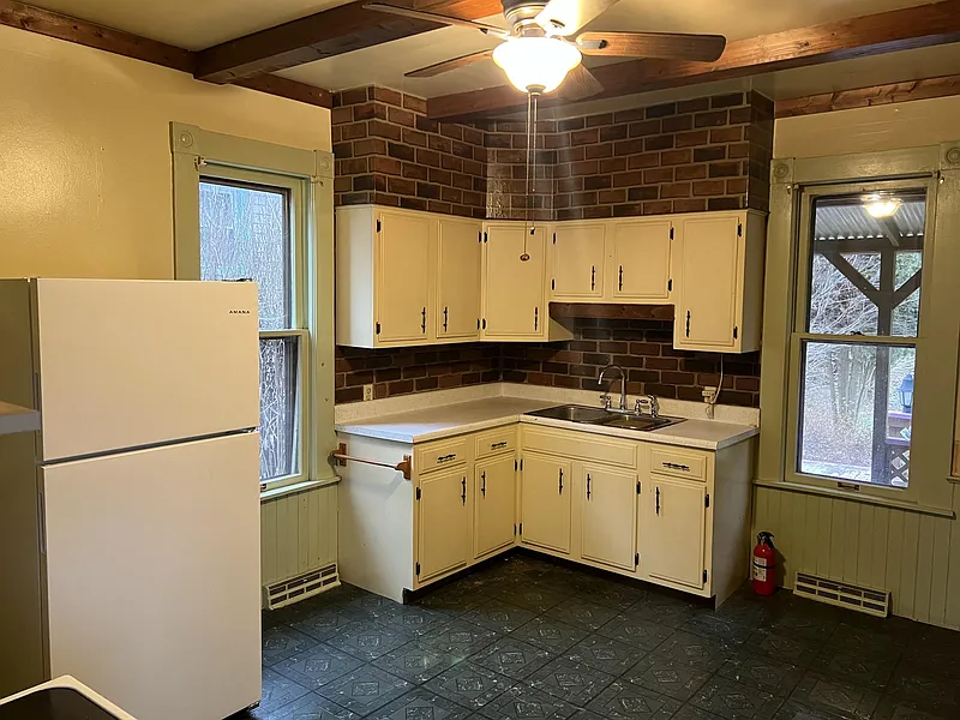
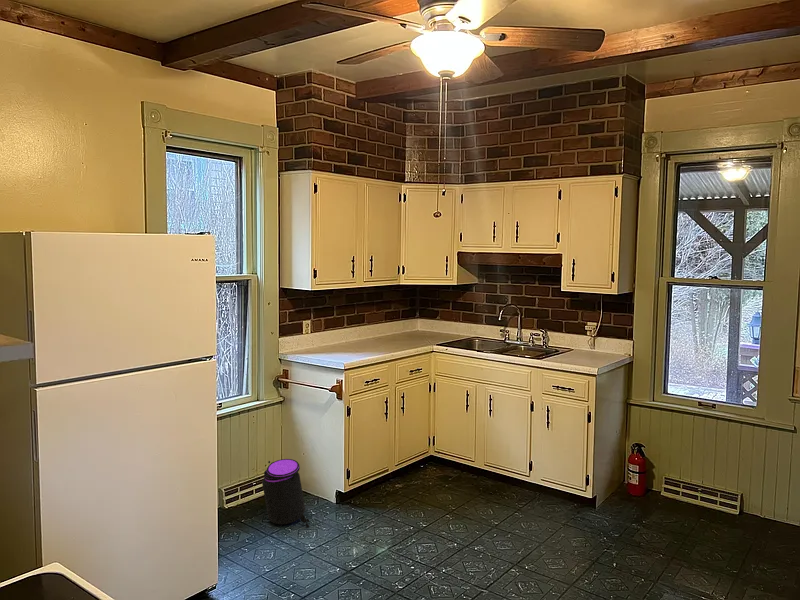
+ trash can (285, 492)
